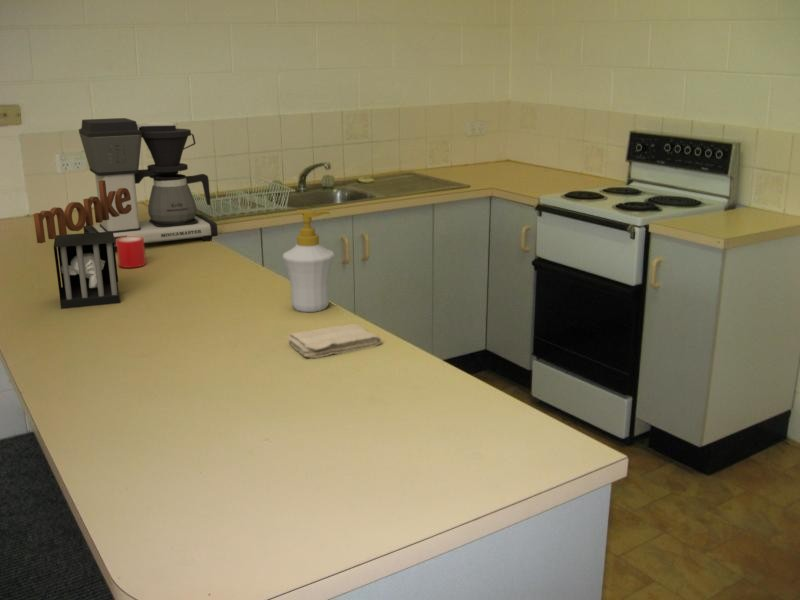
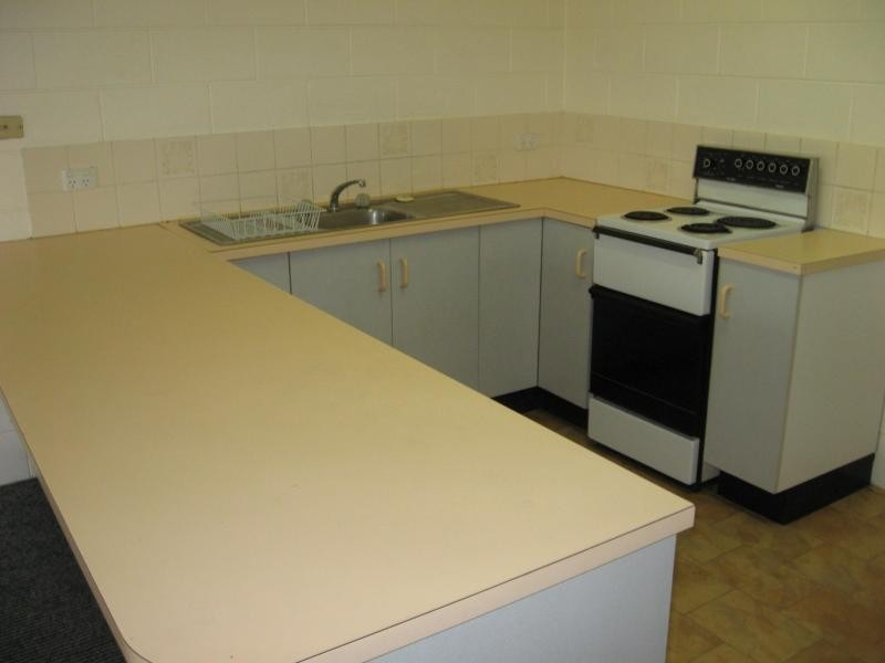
- soap bottle (308, 260)
- knife block (91, 243)
- washcloth (333, 339)
- coffee maker (150, 177)
- mug (129, 250)
